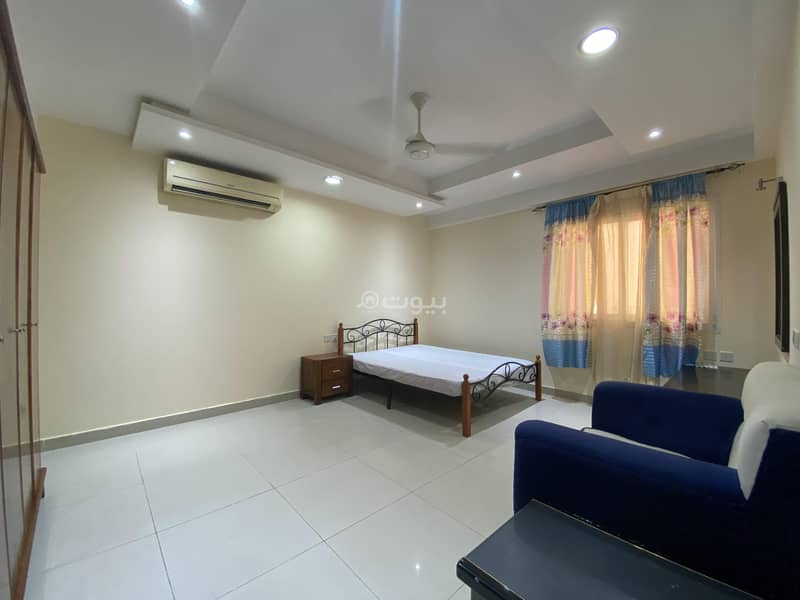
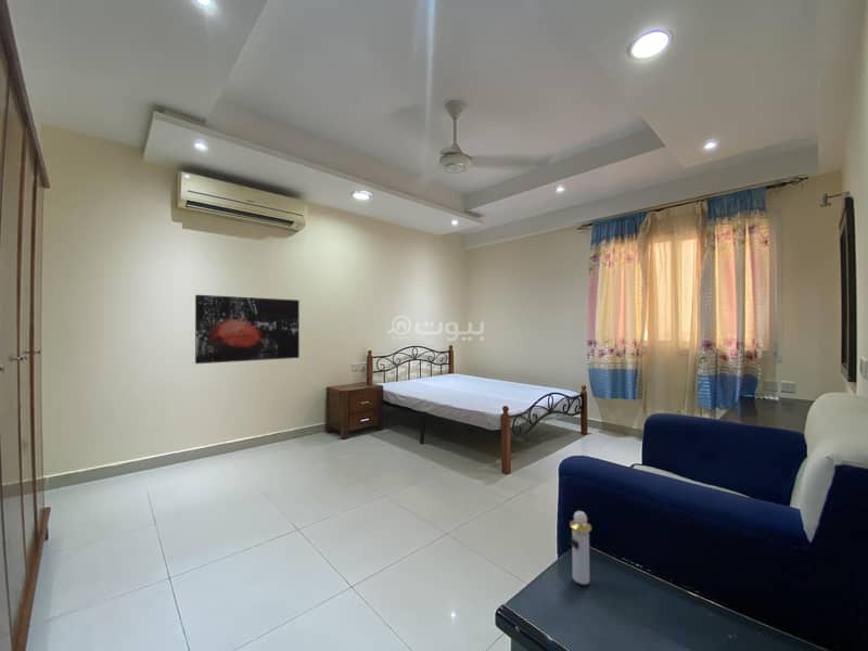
+ wall art (251, 329)
+ perfume bottle (580, 546)
